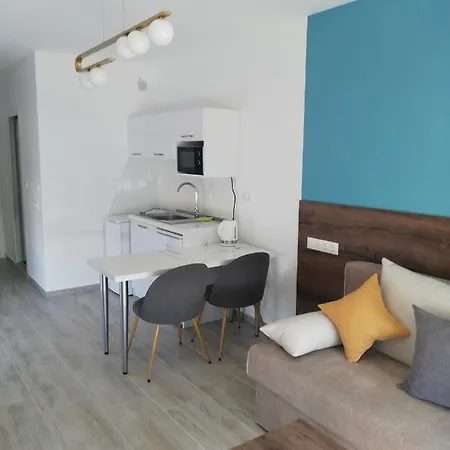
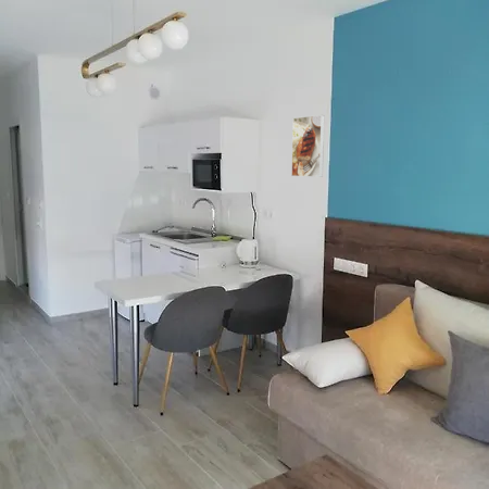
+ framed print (306, 147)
